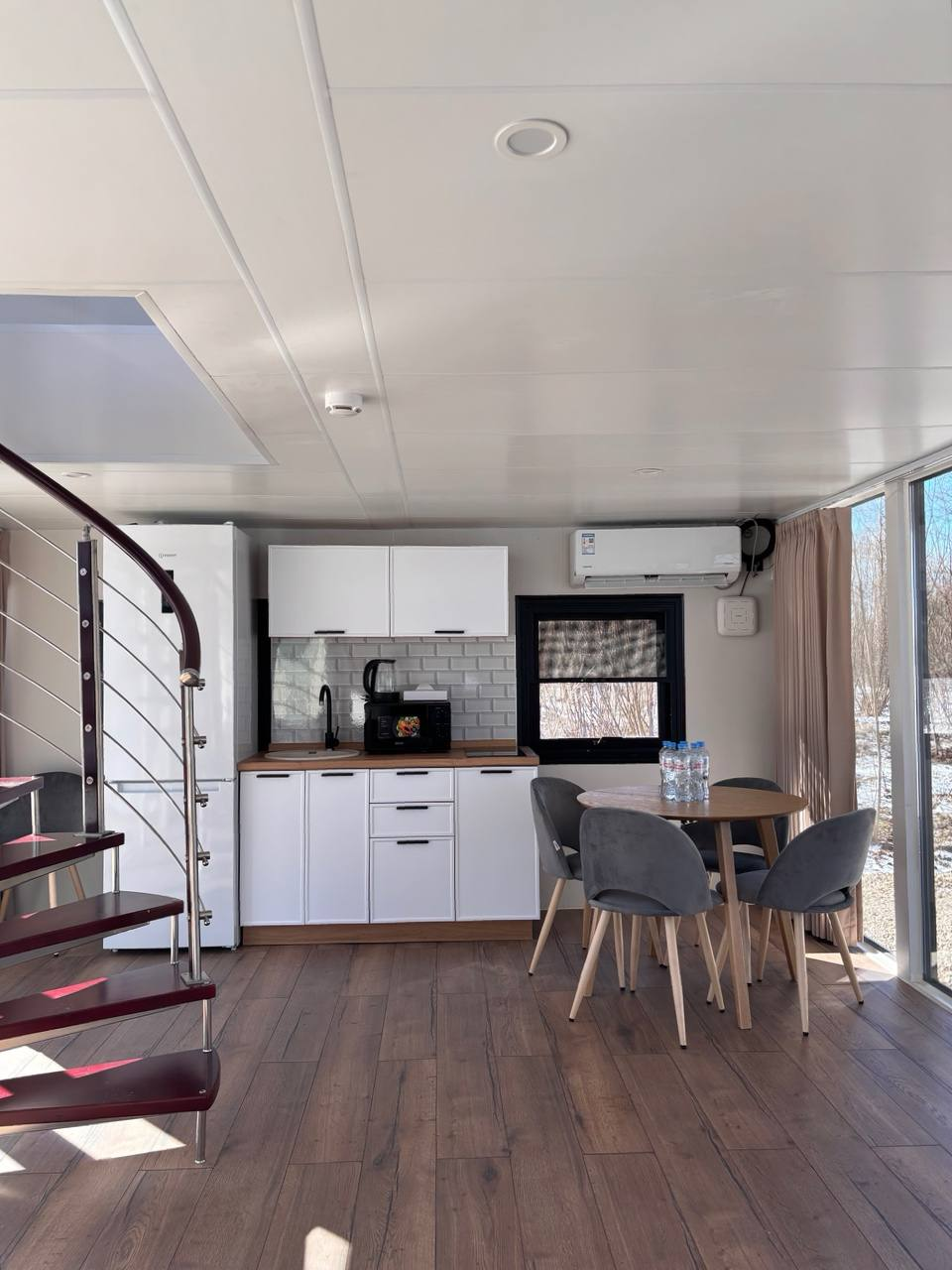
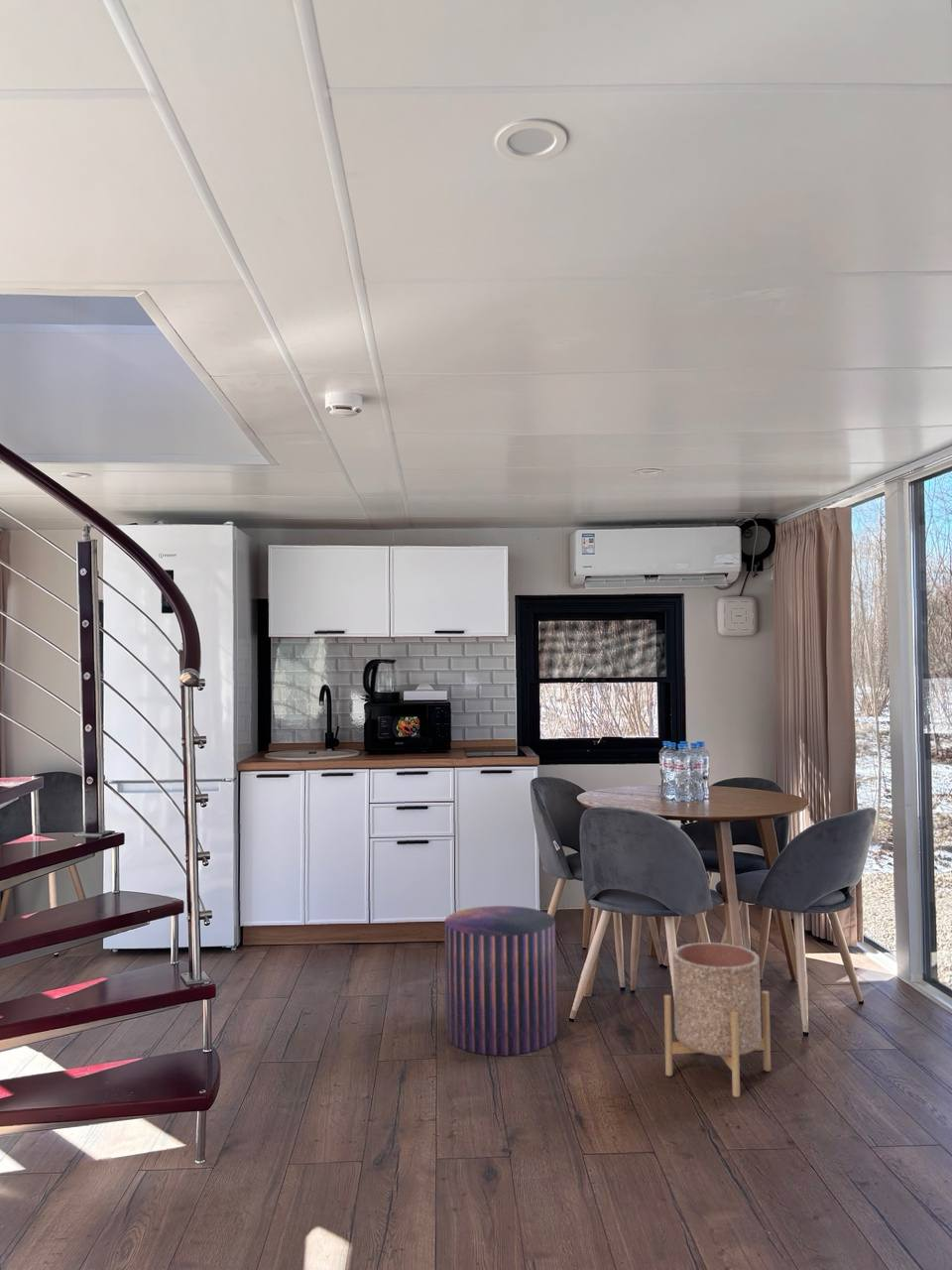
+ planter (717, 1013)
+ pouf (500, 975)
